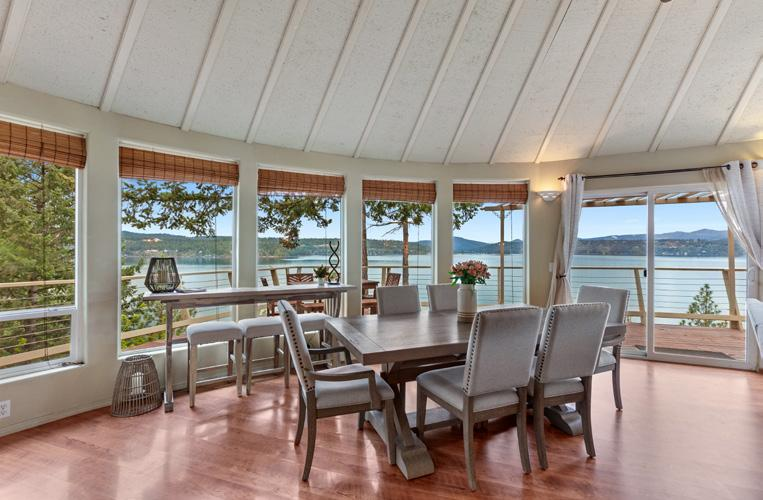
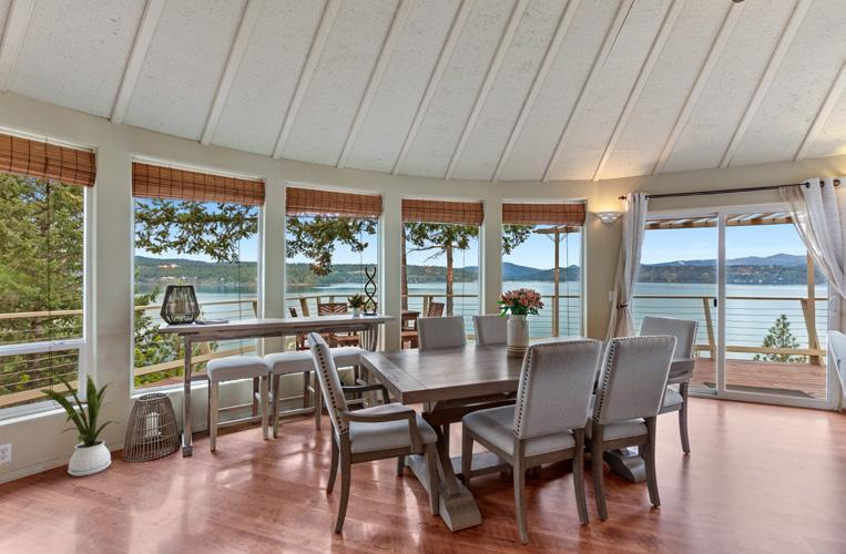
+ house plant (84, 419)
